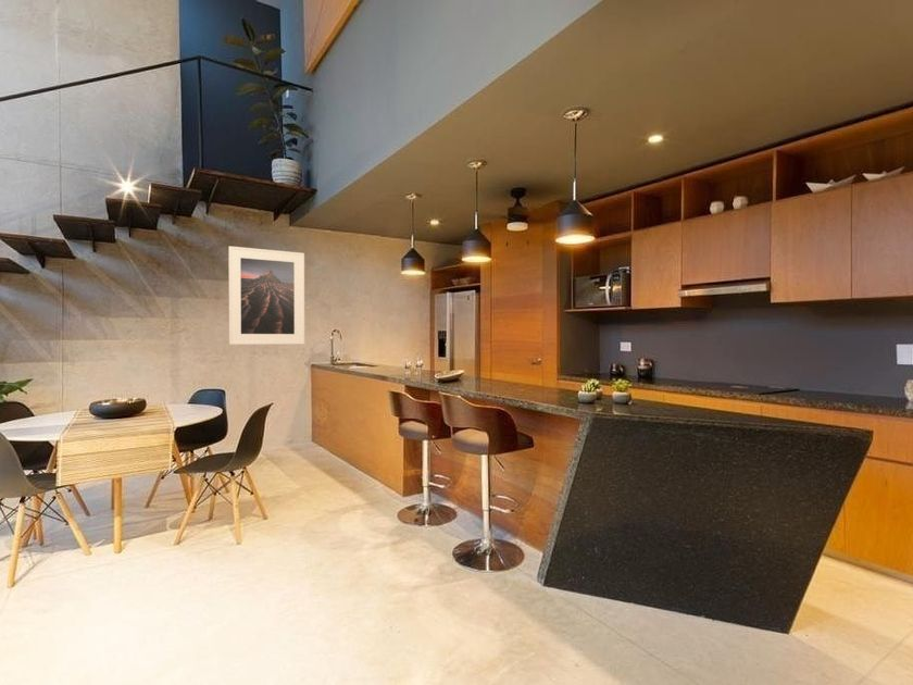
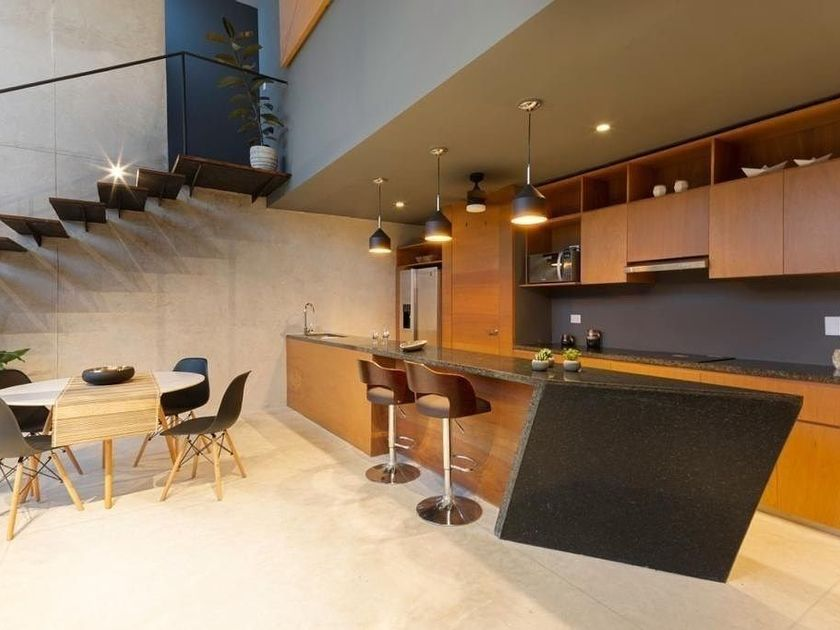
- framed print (267, 297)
